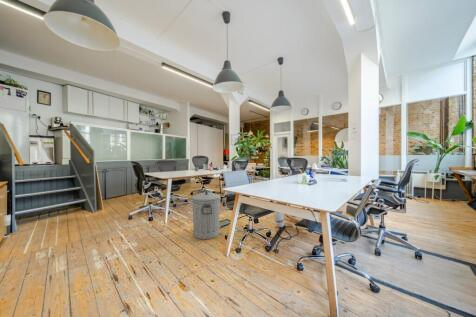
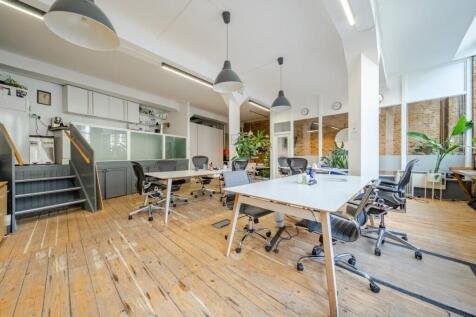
- trash can (206, 212)
